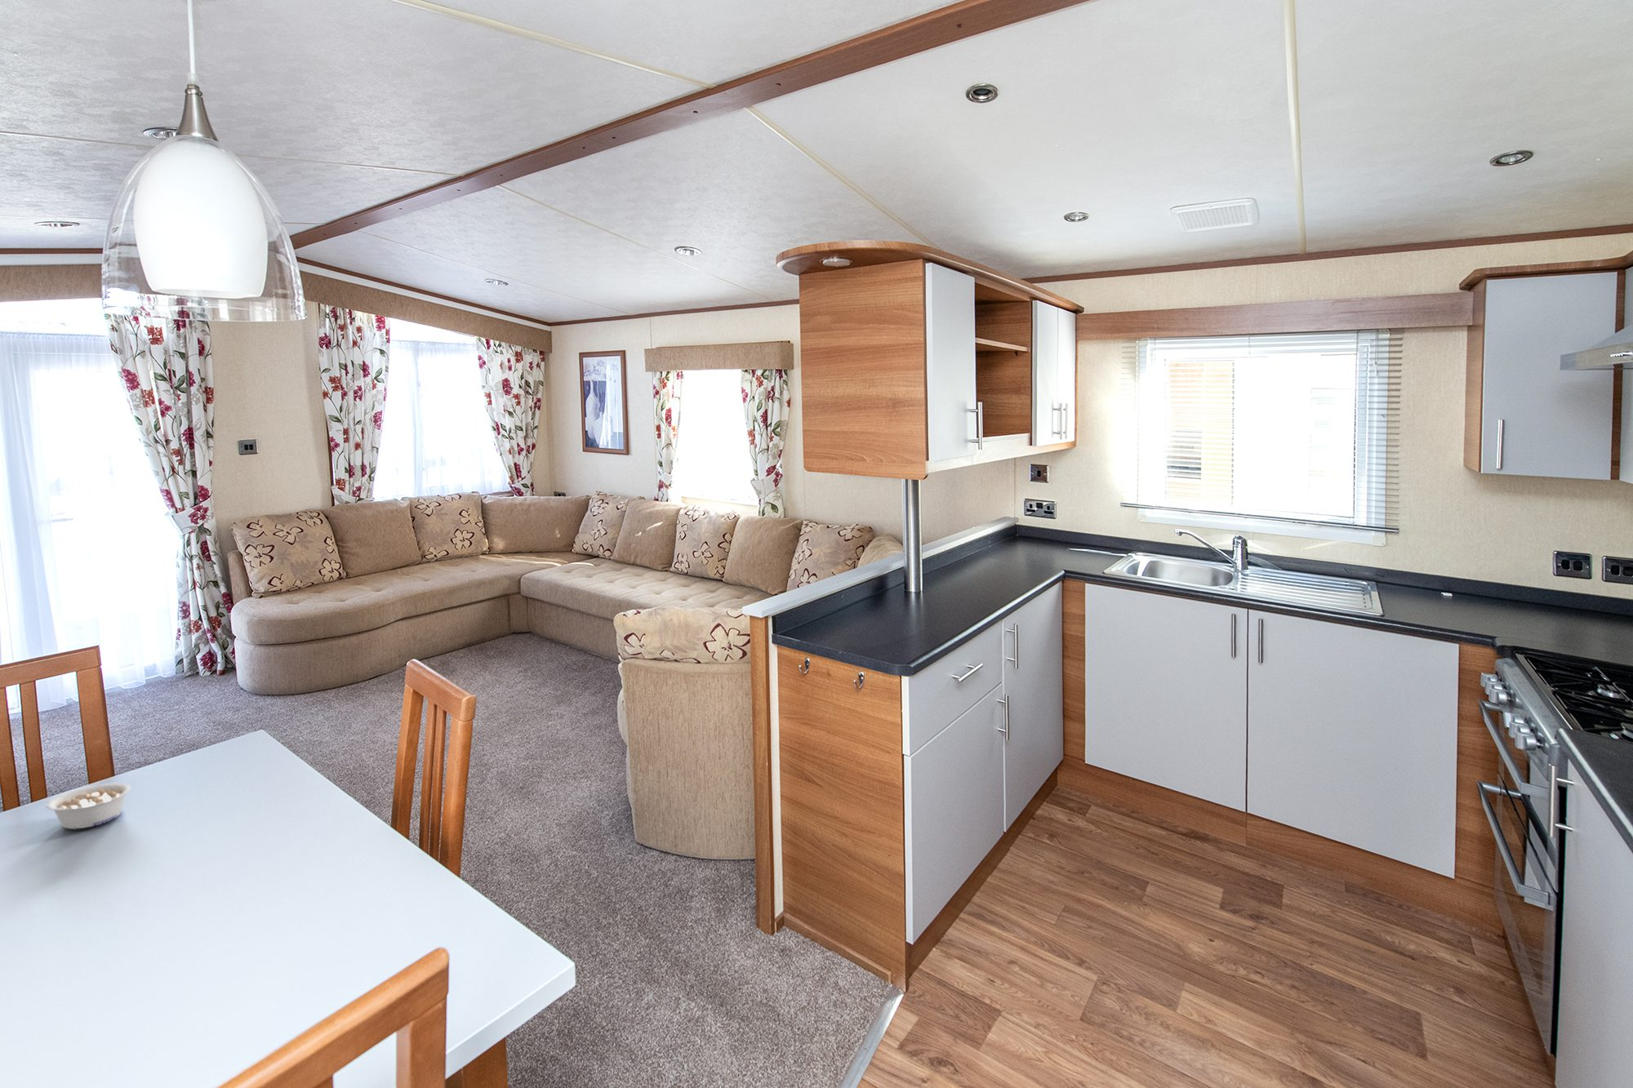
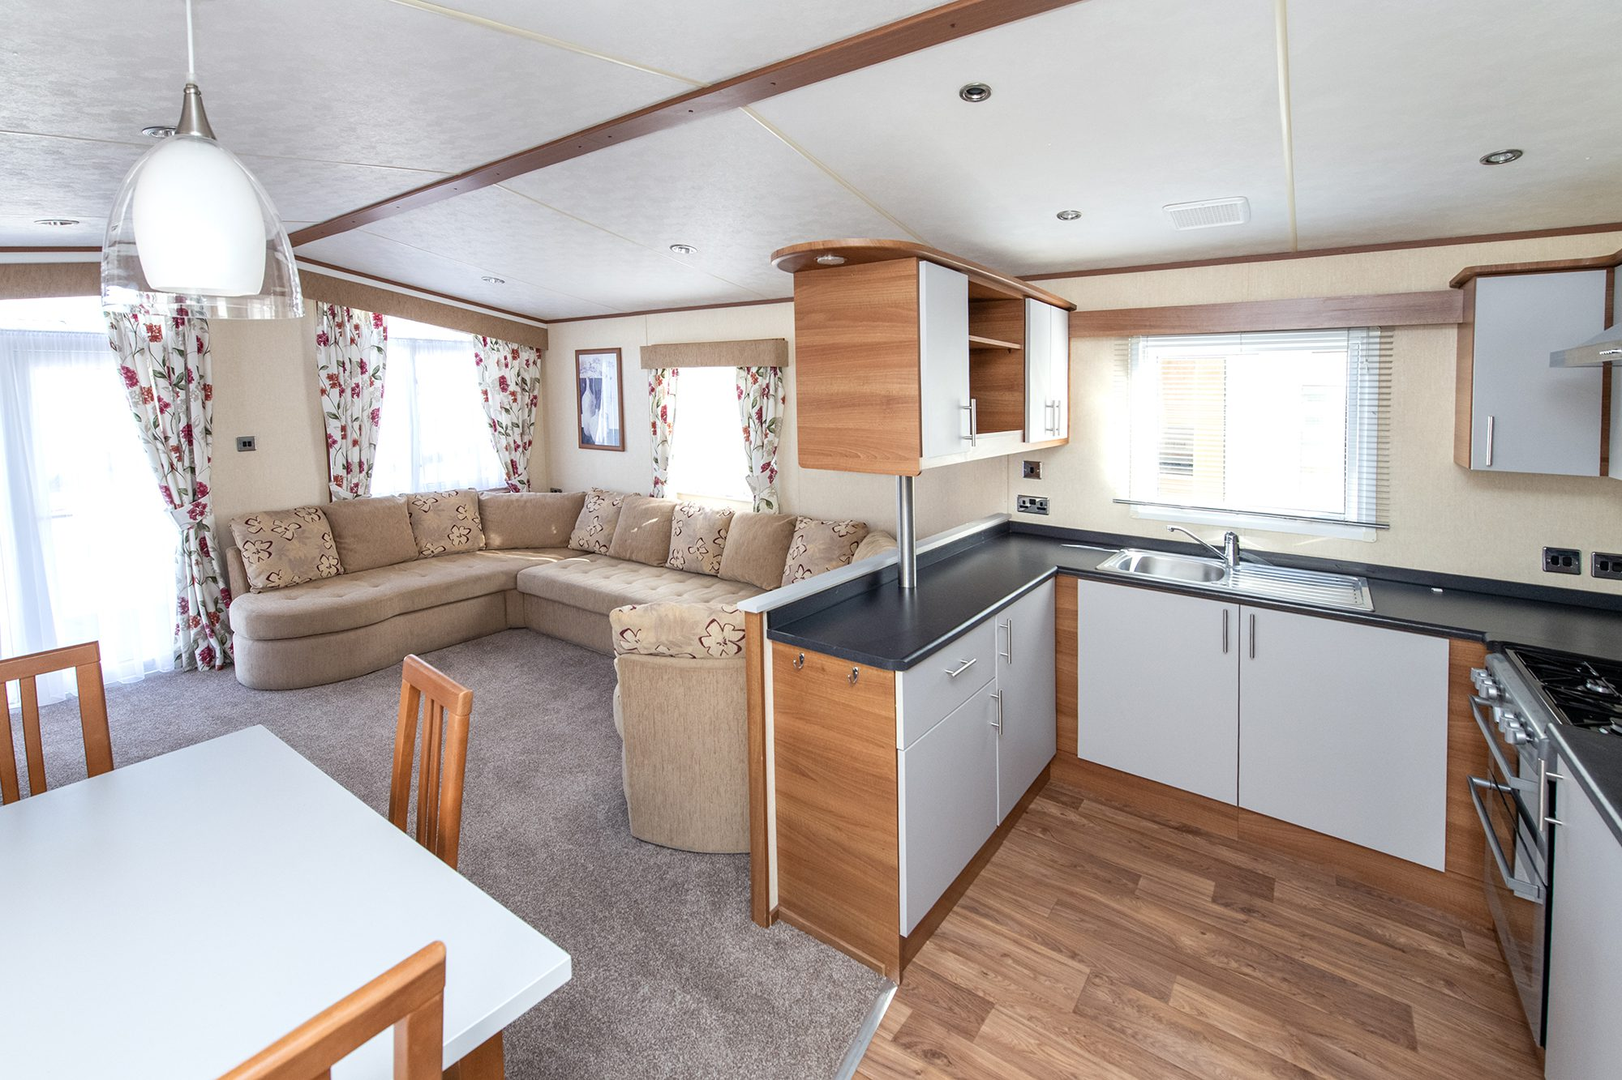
- legume (91, 805)
